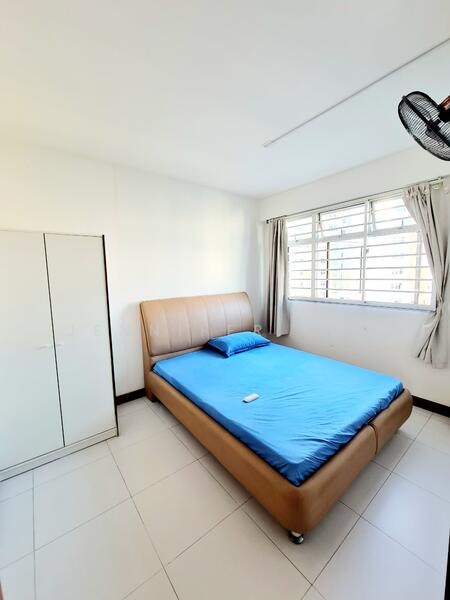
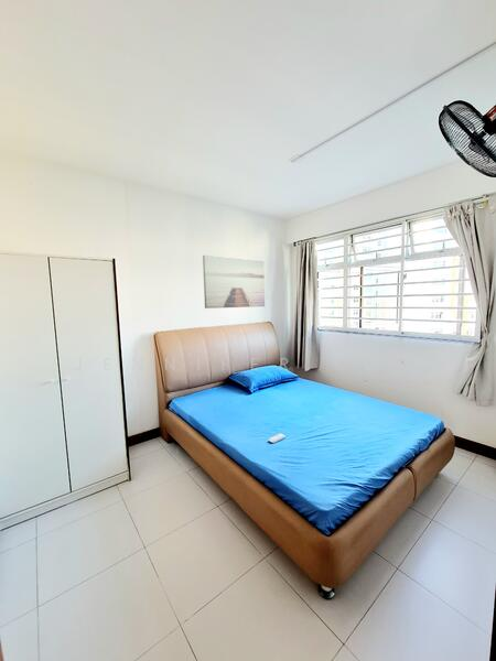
+ wall art (236, 283)
